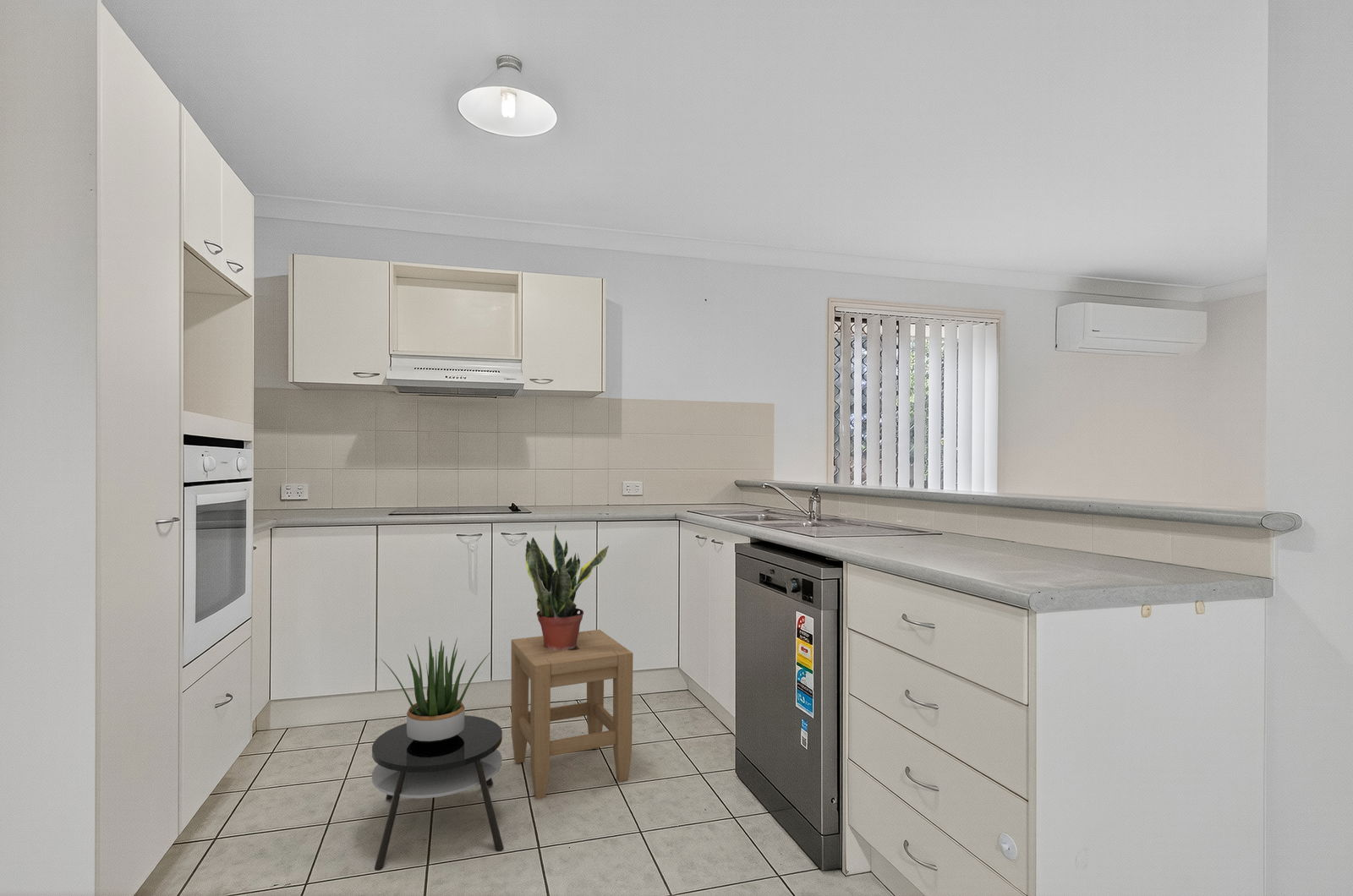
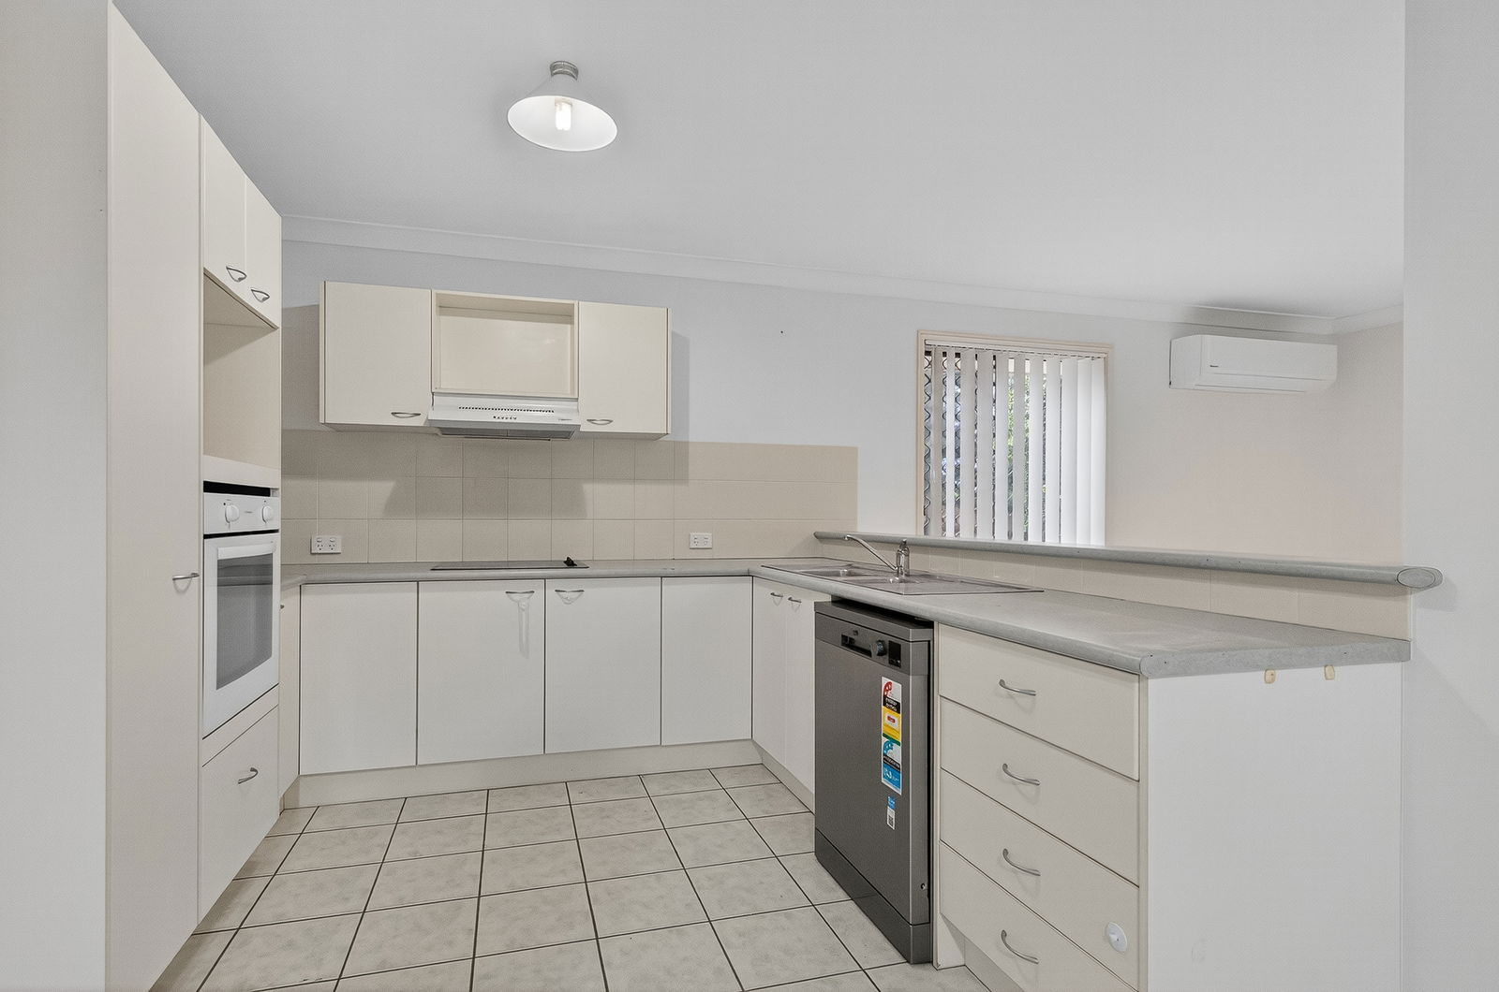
- potted plant (567, 582)
- potted plant (435, 688)
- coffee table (438, 779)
- stool (569, 708)
